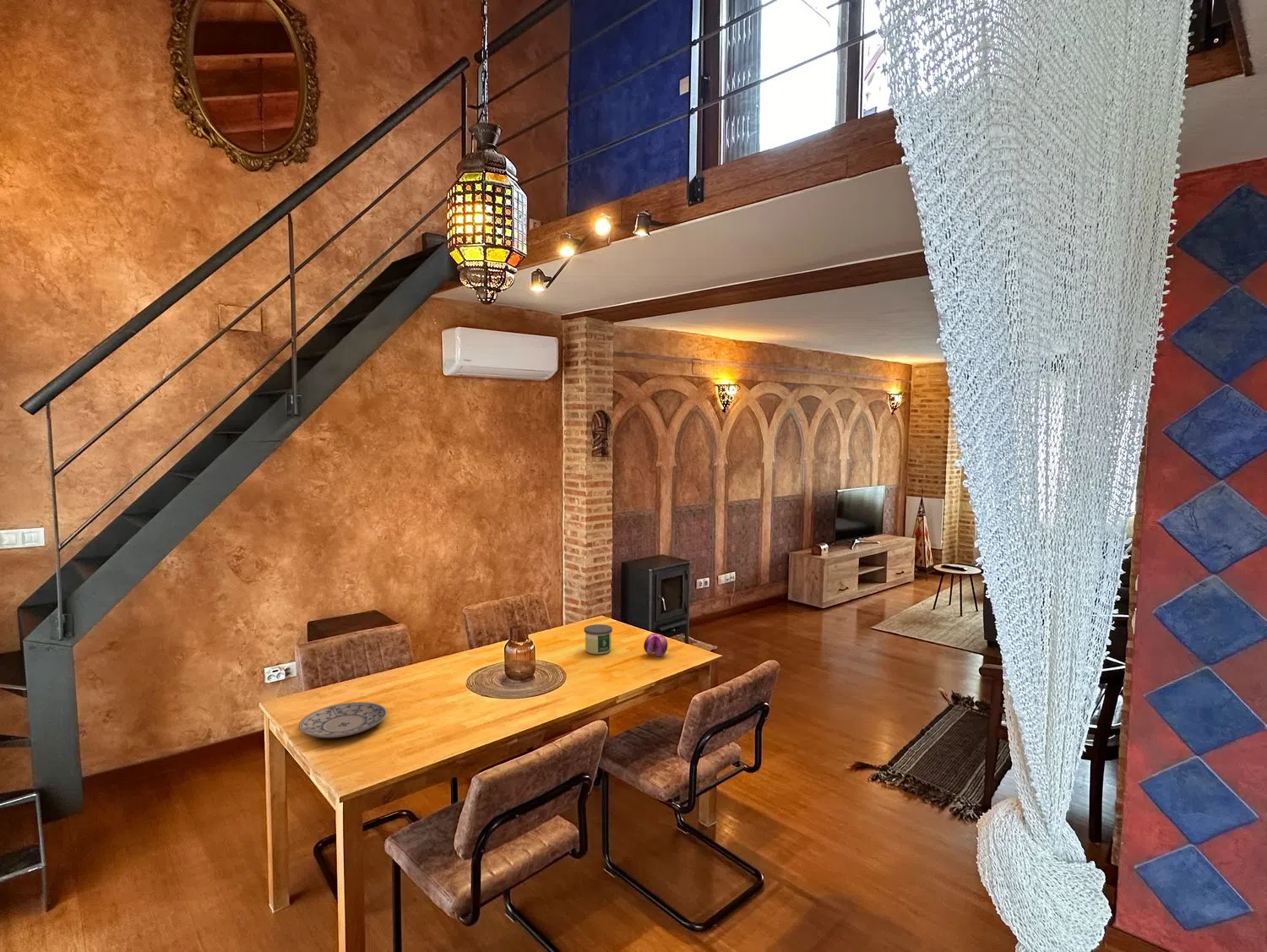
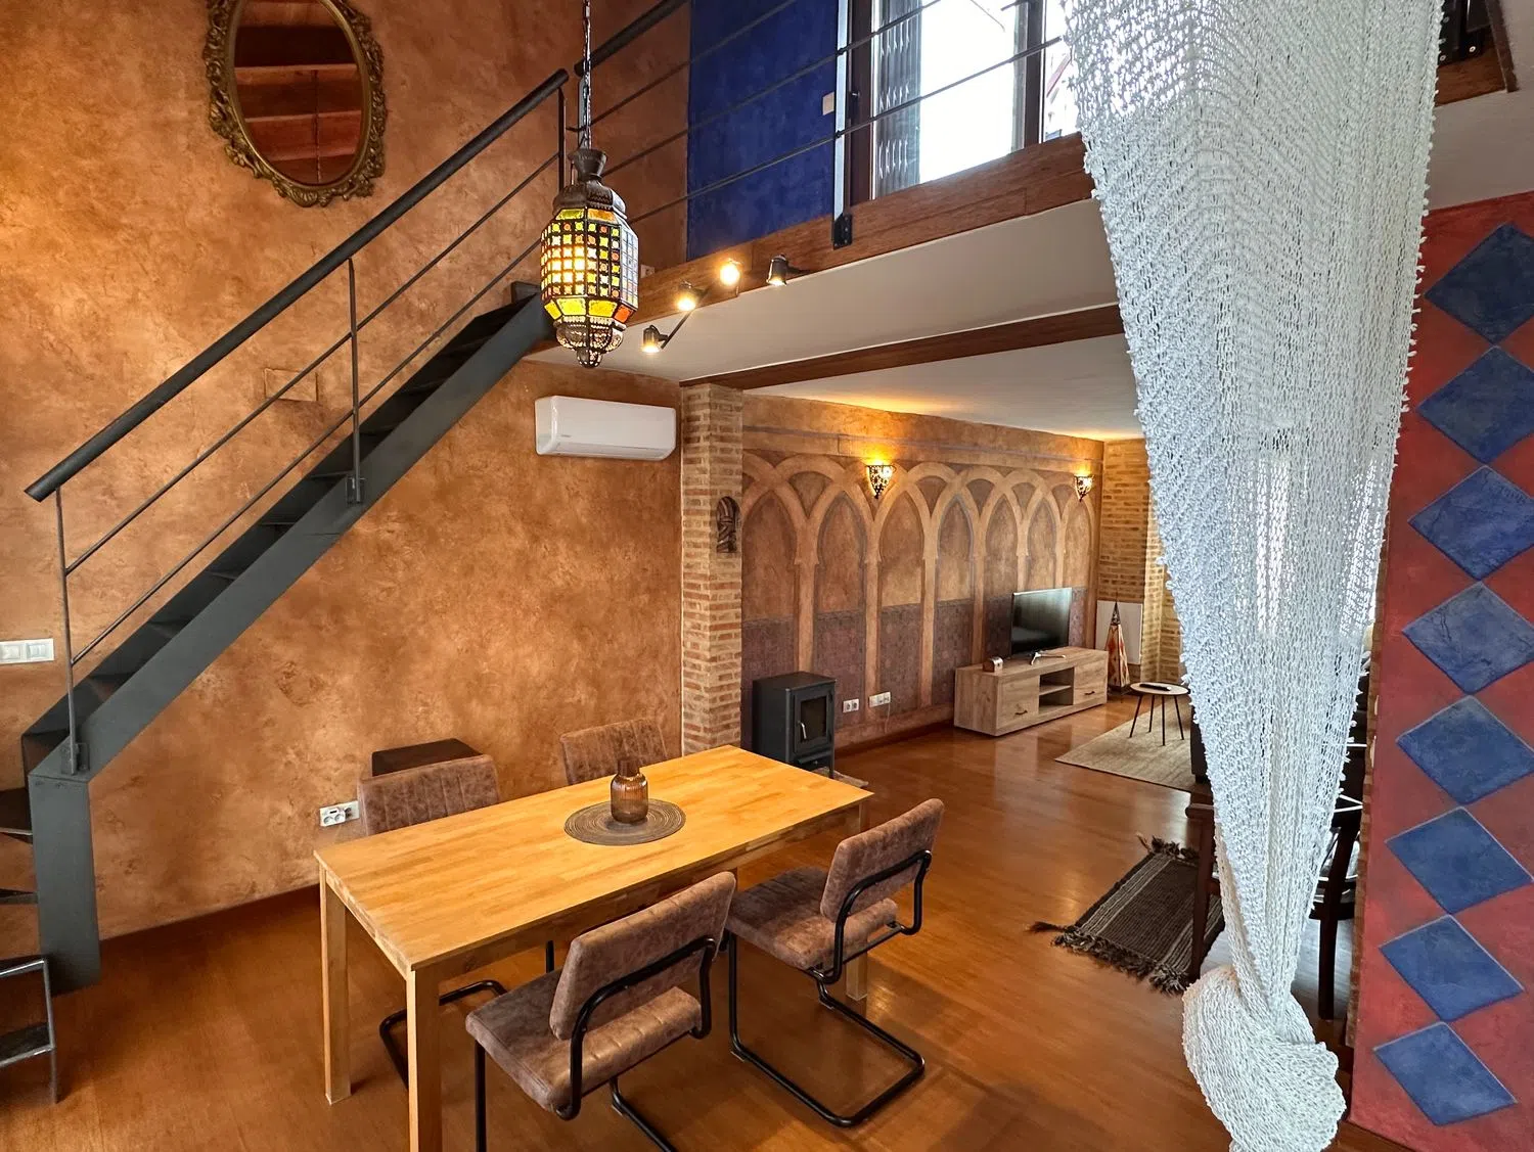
- plate (344, 721)
- candle (598, 639)
- fruit (655, 645)
